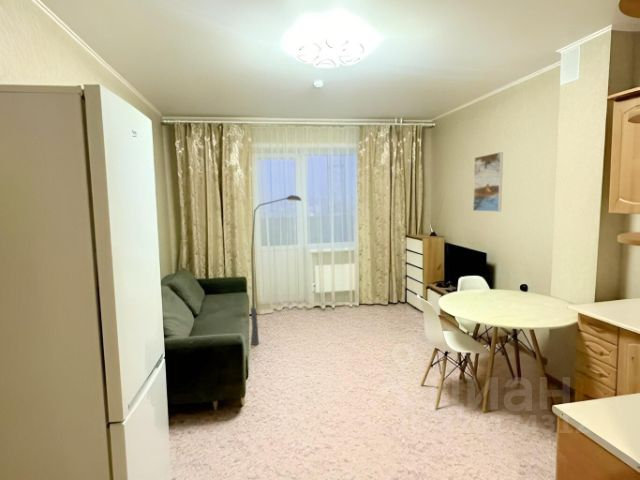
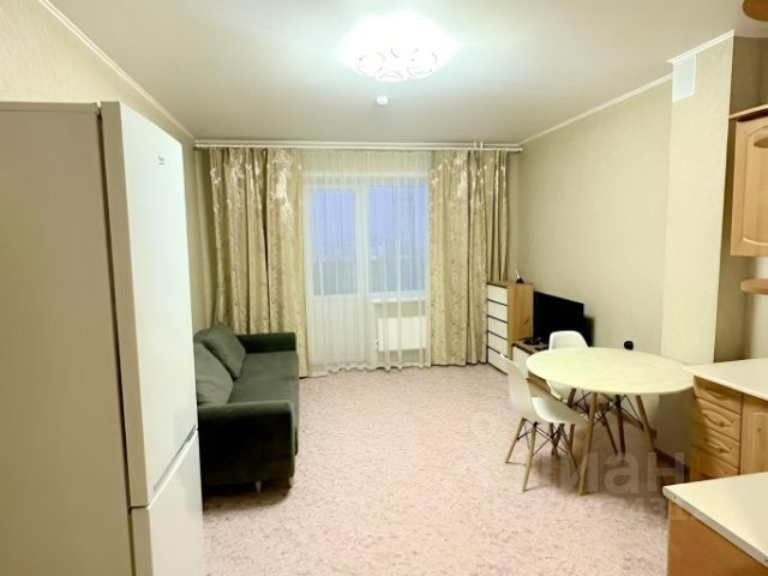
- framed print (487, 183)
- floor lamp (253, 271)
